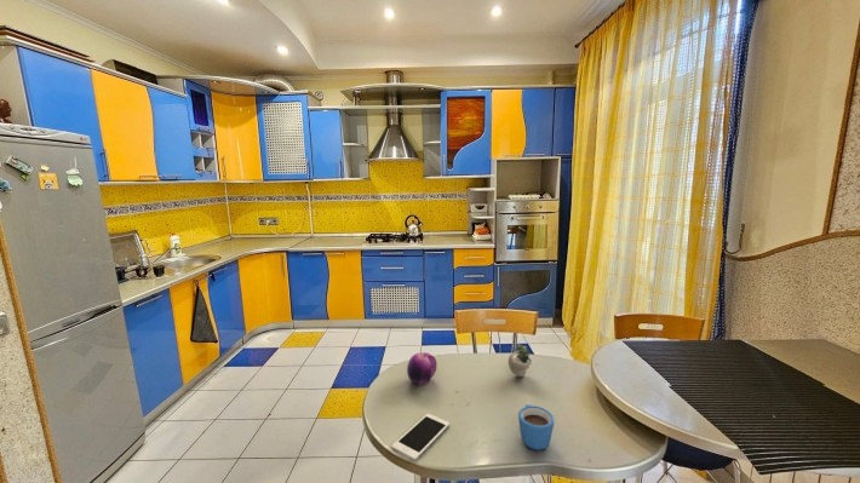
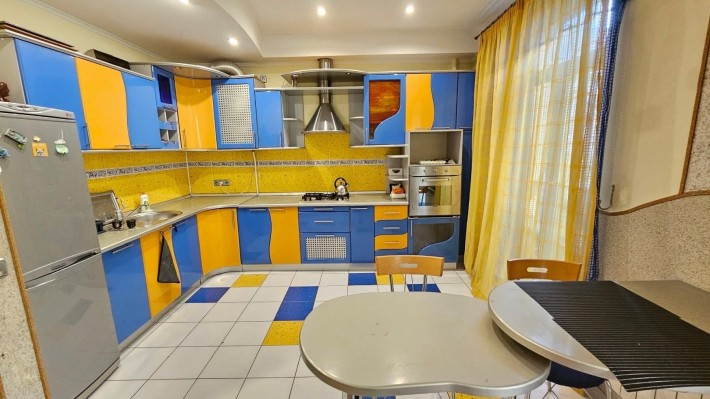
- cell phone (422, 435)
- succulent plant (521, 353)
- mug (533, 425)
- fruit (422, 368)
